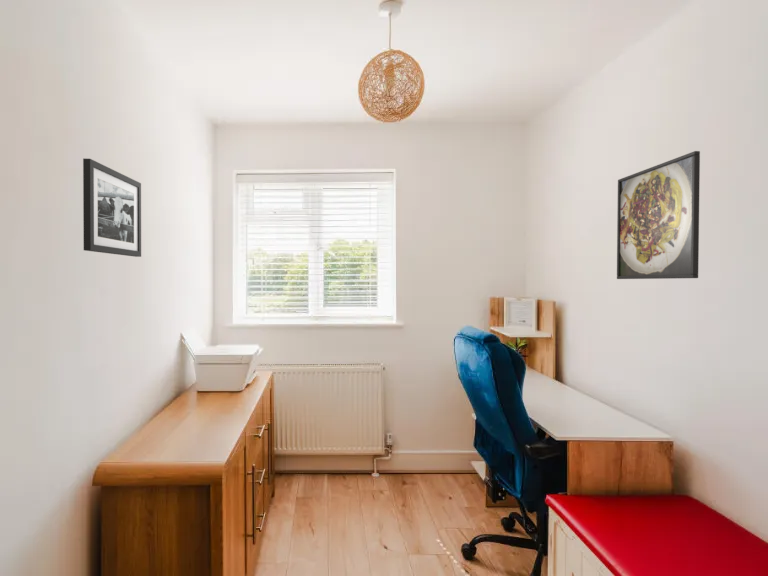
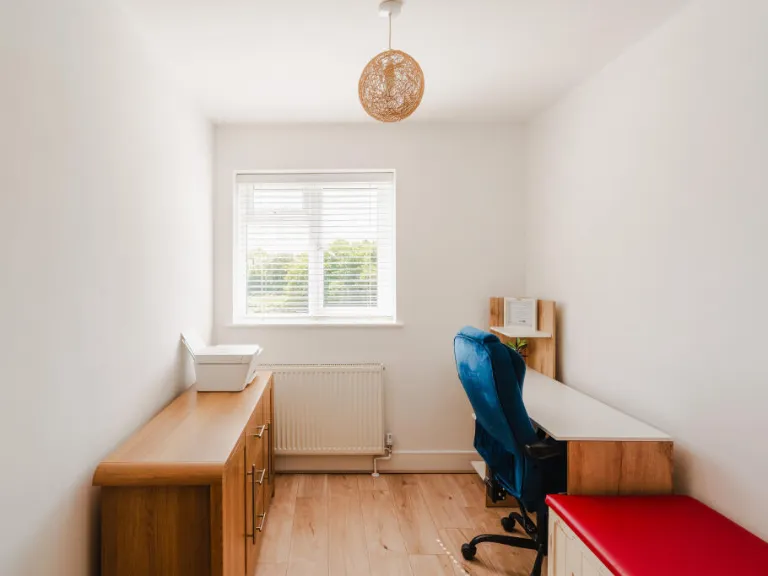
- picture frame (115, 213)
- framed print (653, 223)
